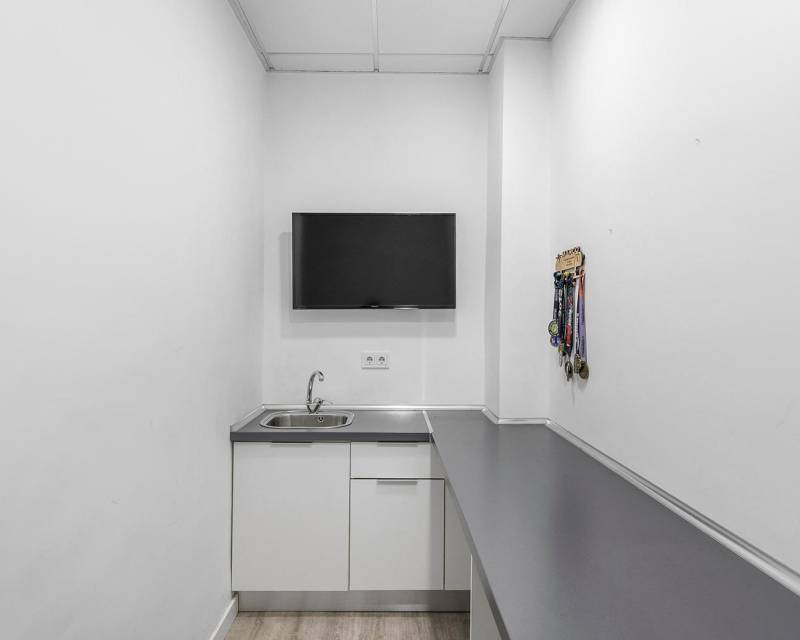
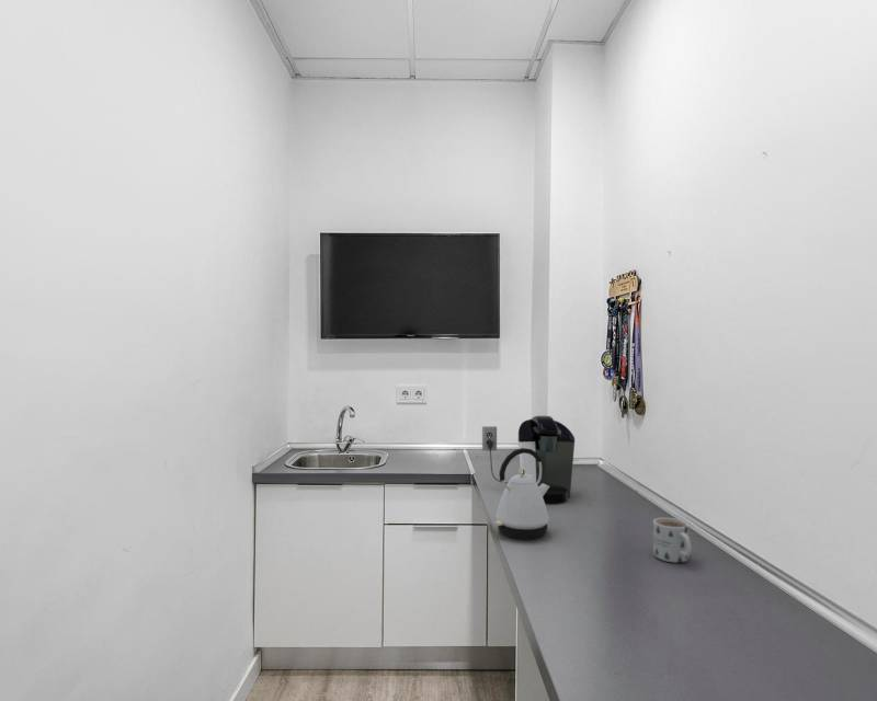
+ kettle (523, 490)
+ mug (674, 541)
+ coffee maker (528, 455)
